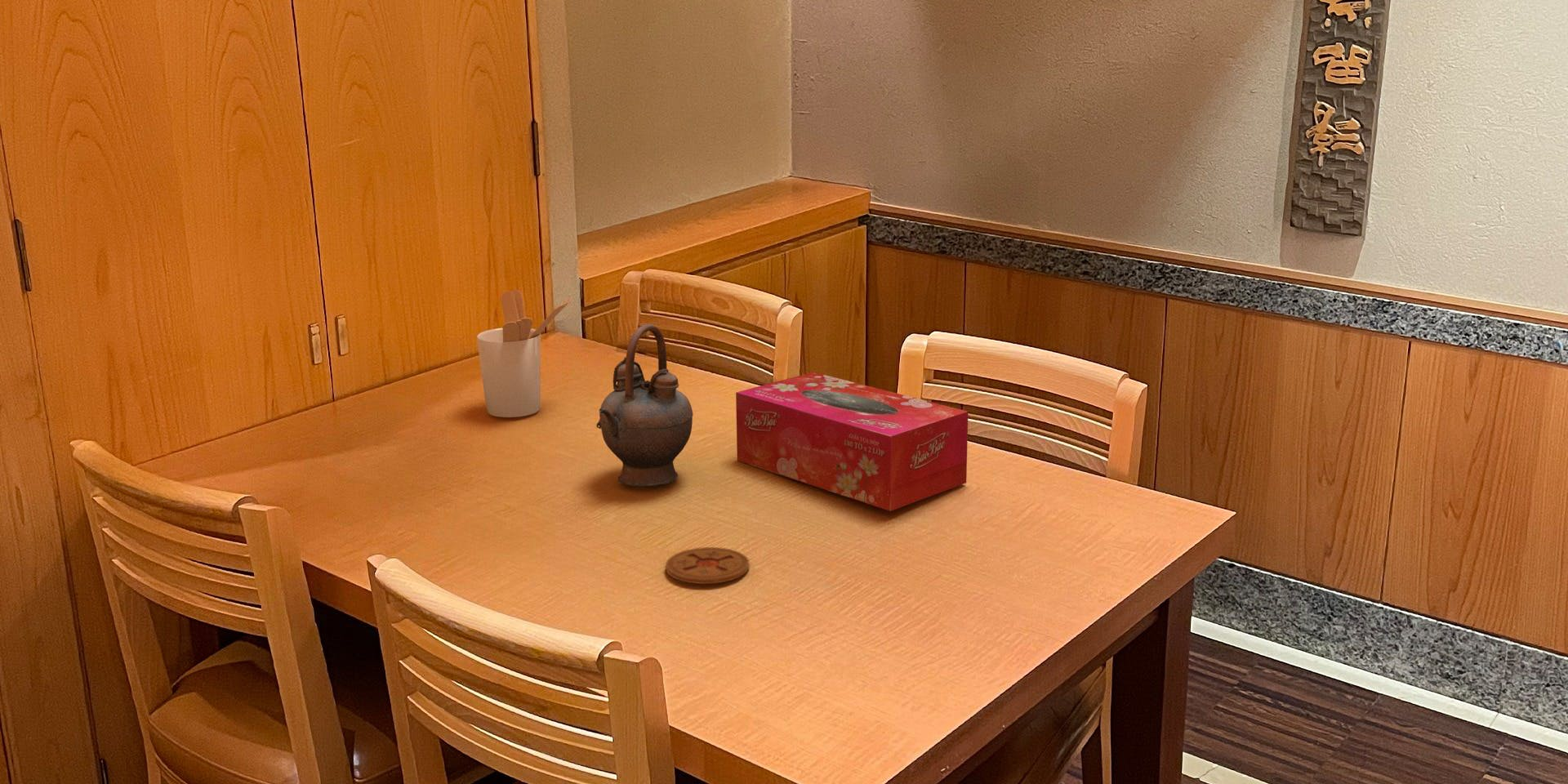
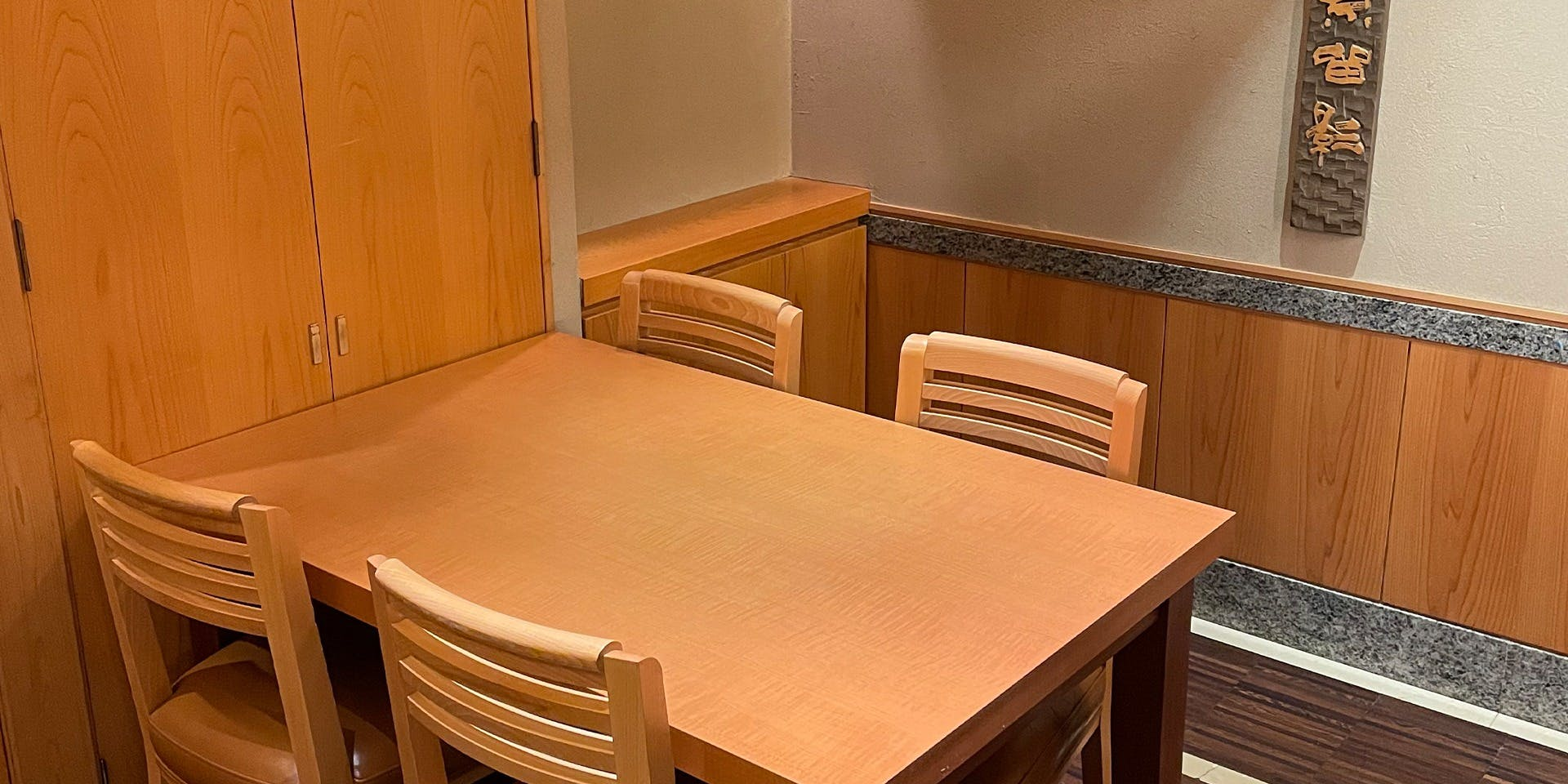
- coaster (707, 564)
- teapot (638, 405)
- utensil holder (527, 353)
- tissue box (849, 436)
